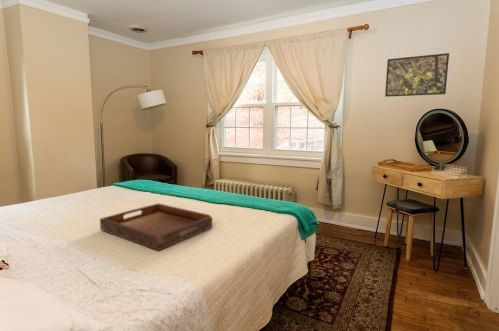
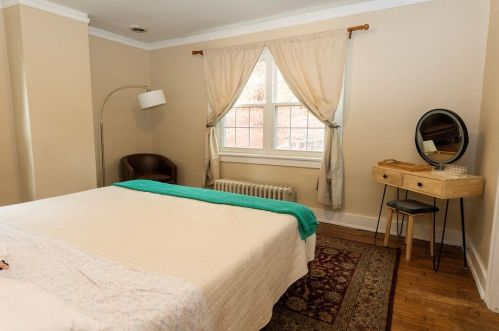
- serving tray (158, 222)
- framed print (415, 76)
